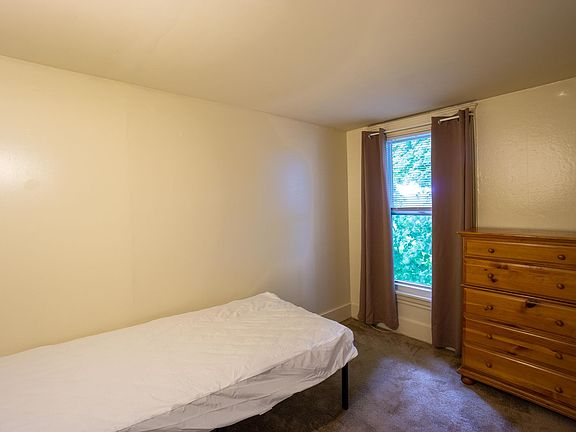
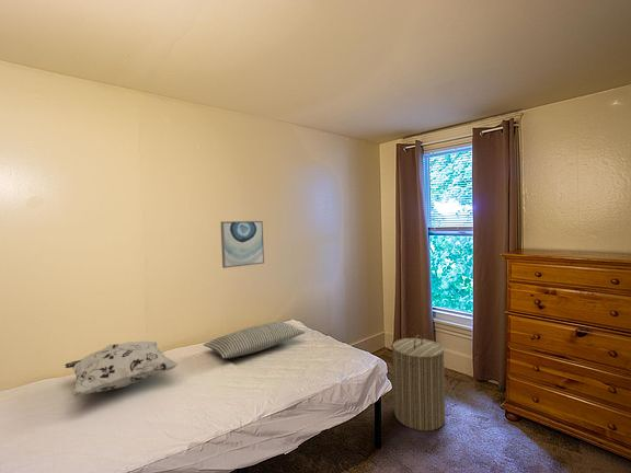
+ pillow (256, 338)
+ decorative pillow (121, 364)
+ wall art (243, 243)
+ laundry hamper (417, 376)
